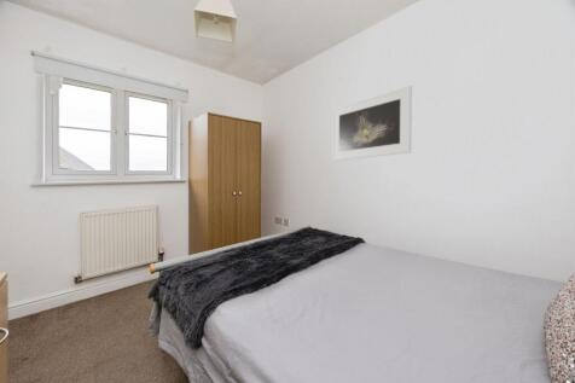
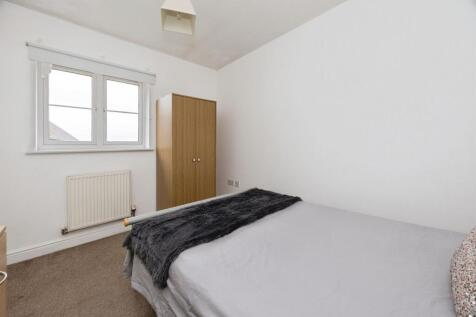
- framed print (366, 128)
